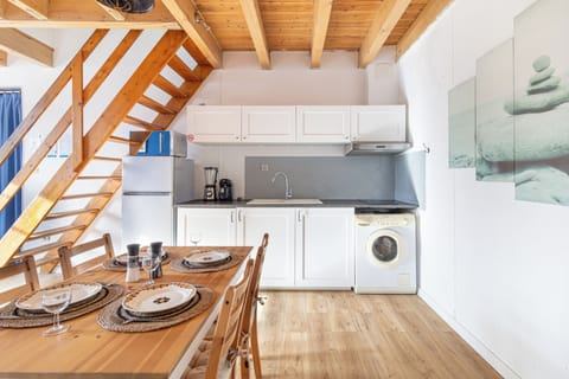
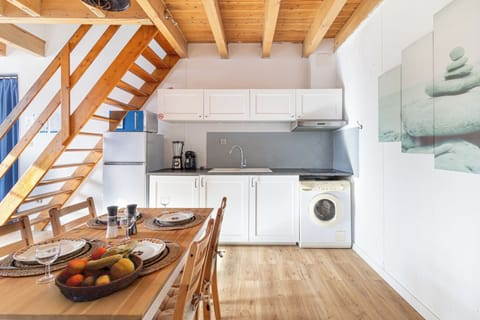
+ fruit bowl (102, 264)
